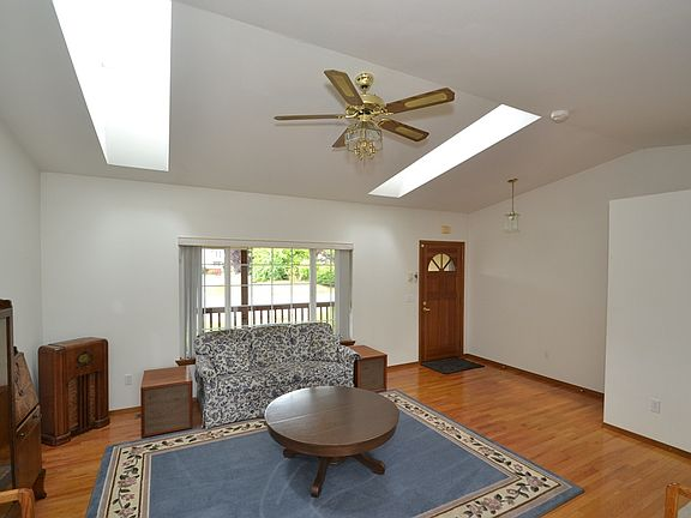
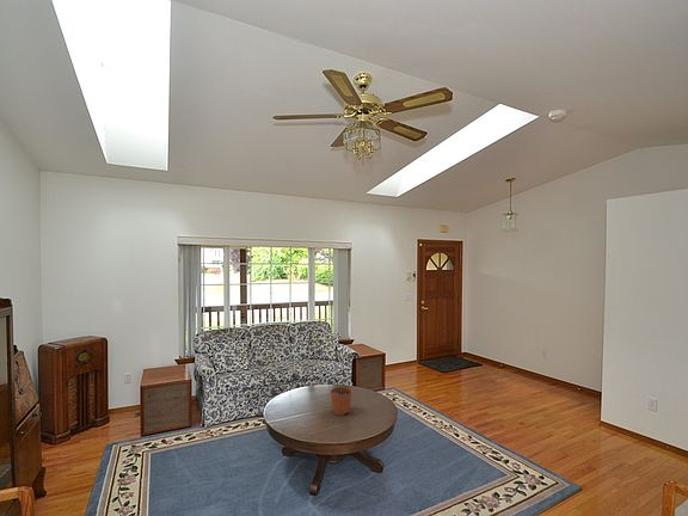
+ plant pot (340, 395)
